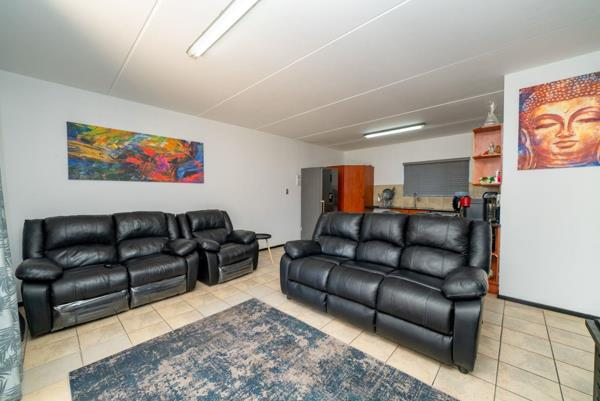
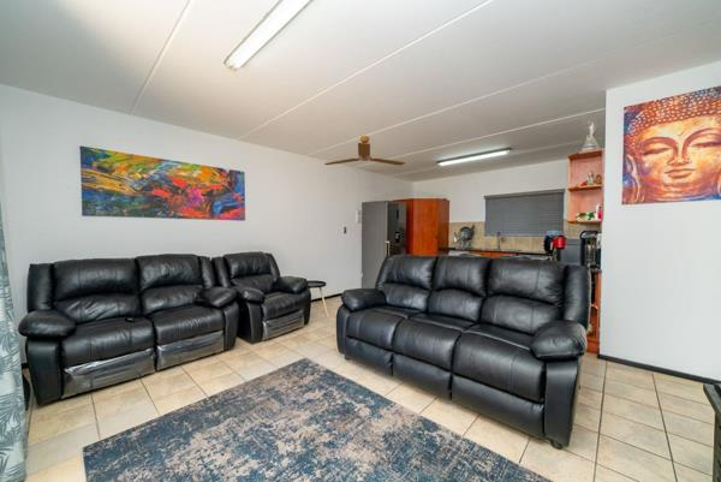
+ ceiling fan (364, 144)
